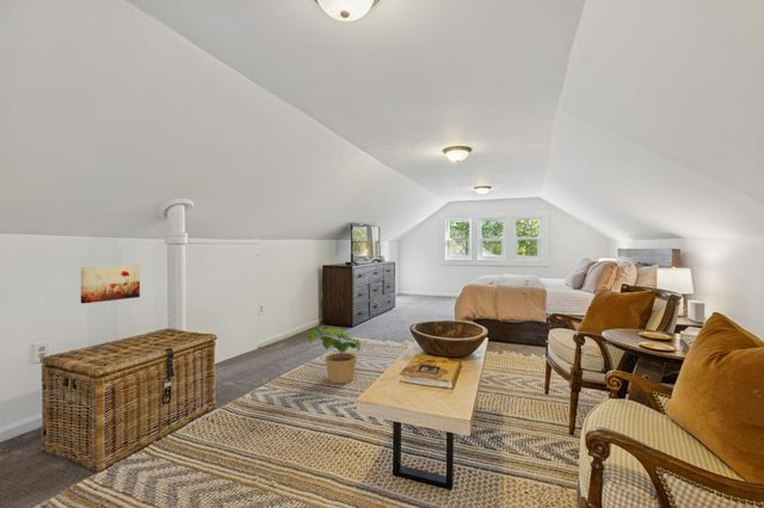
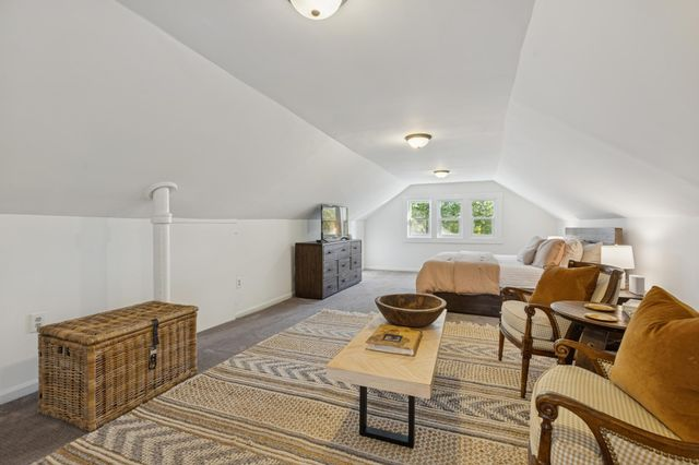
- wall art (111, 283)
- potted plant (329, 354)
